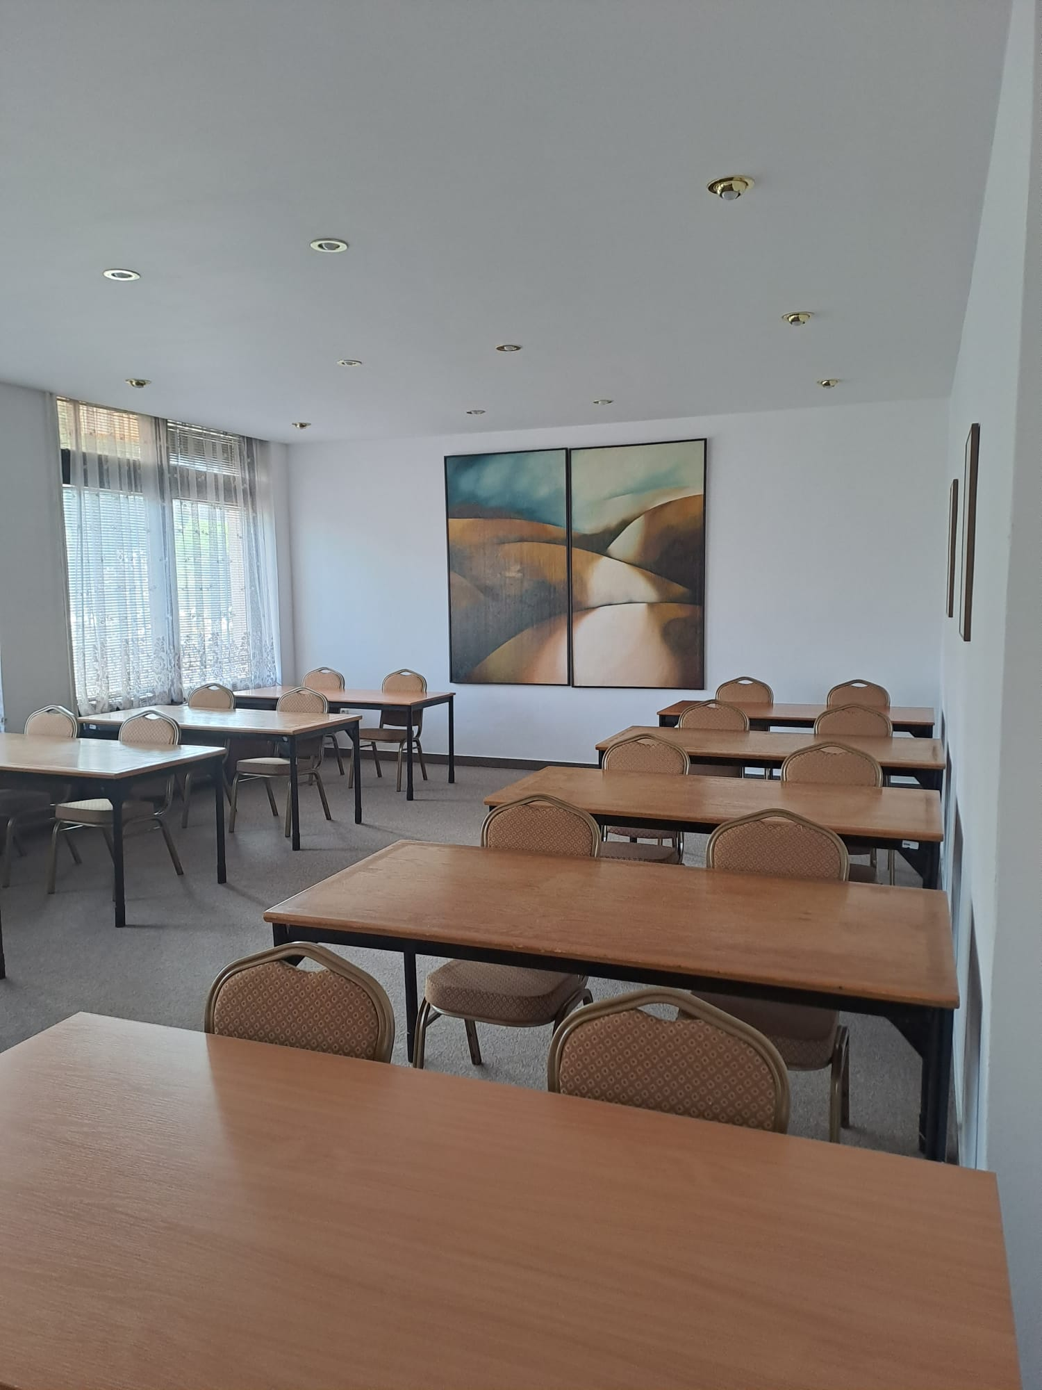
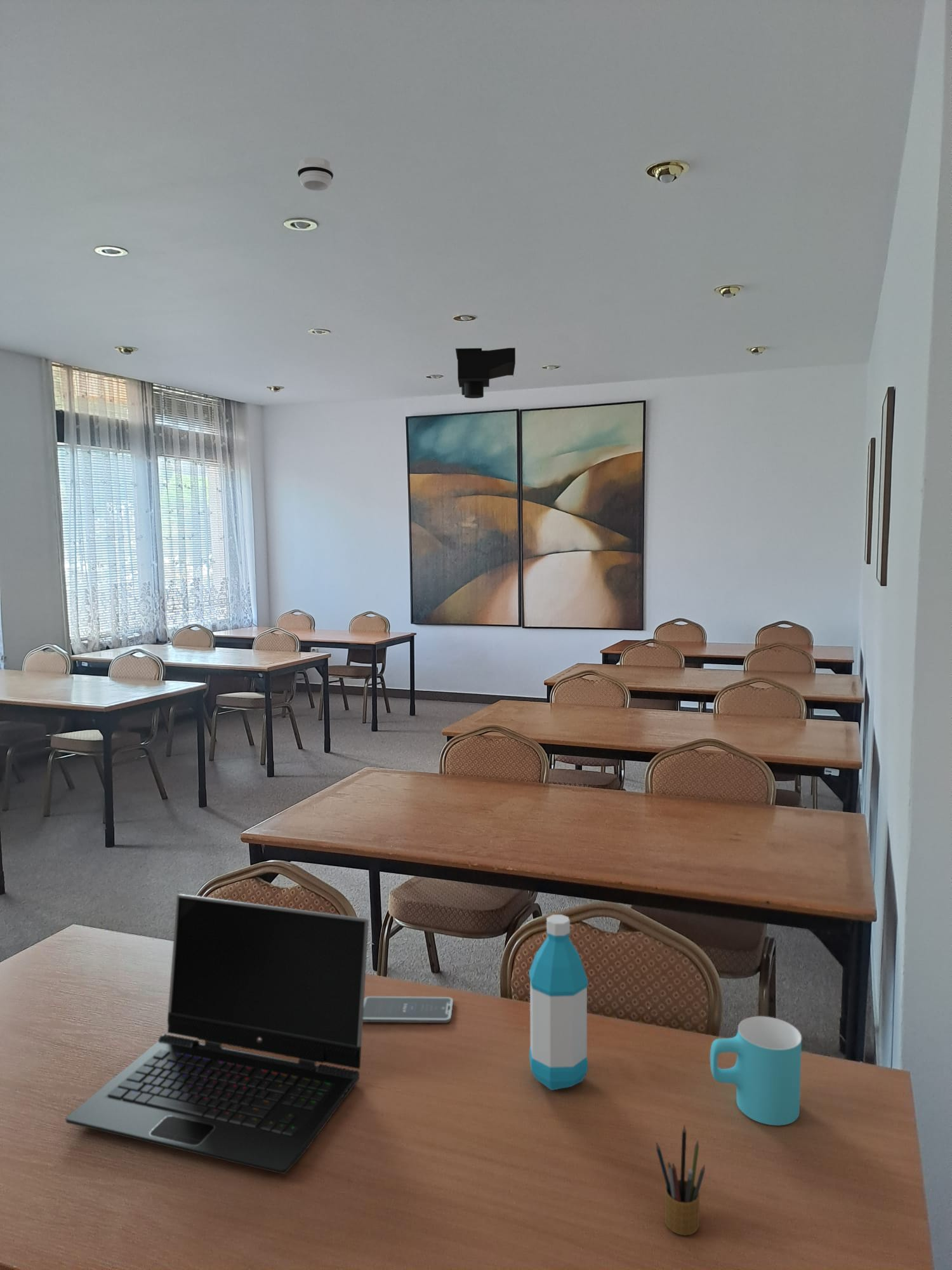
+ smoke detector (315, 175)
+ water bottle (558, 999)
+ cup (755, 1066)
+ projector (485, 375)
+ laptop computer (224, 1019)
+ pencil box (681, 1181)
+ smartphone (406, 1009)
